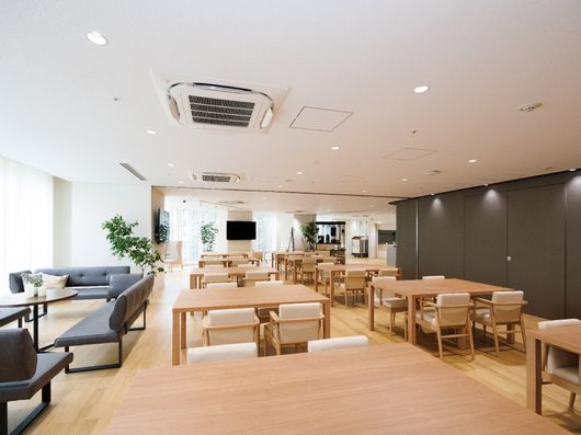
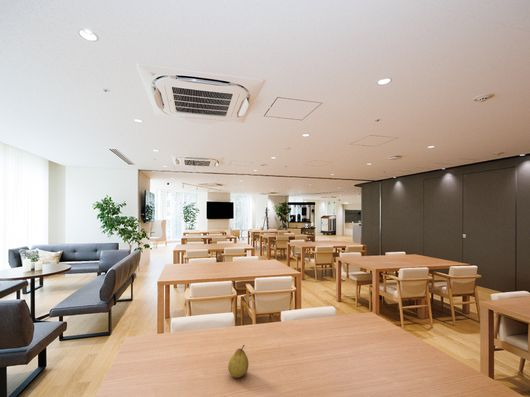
+ fruit (238, 360)
